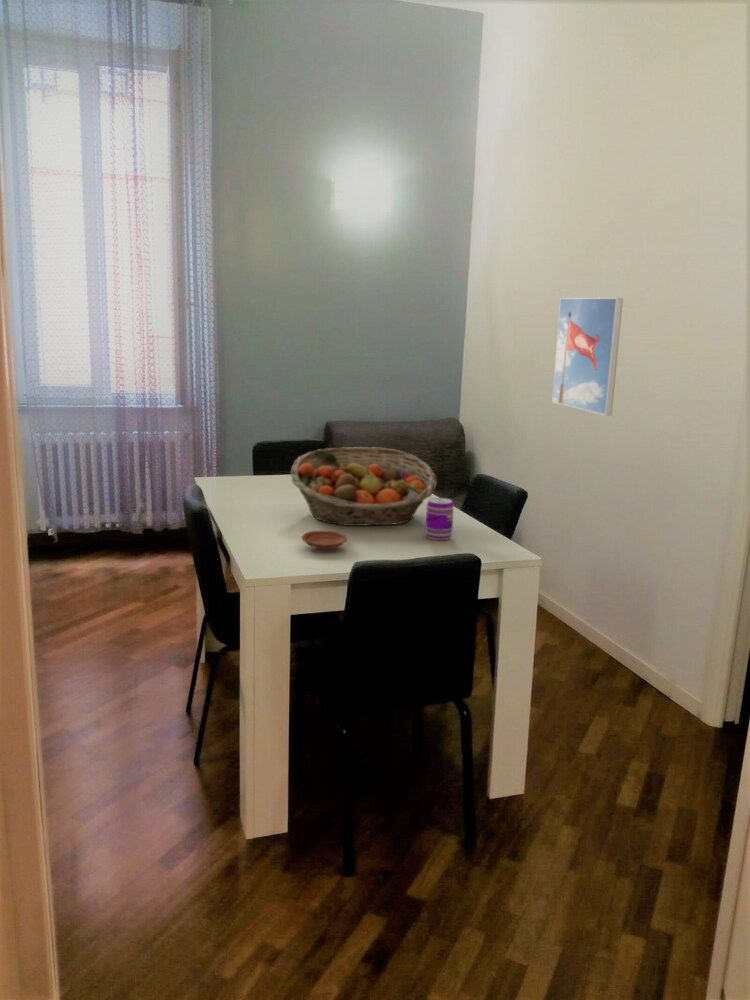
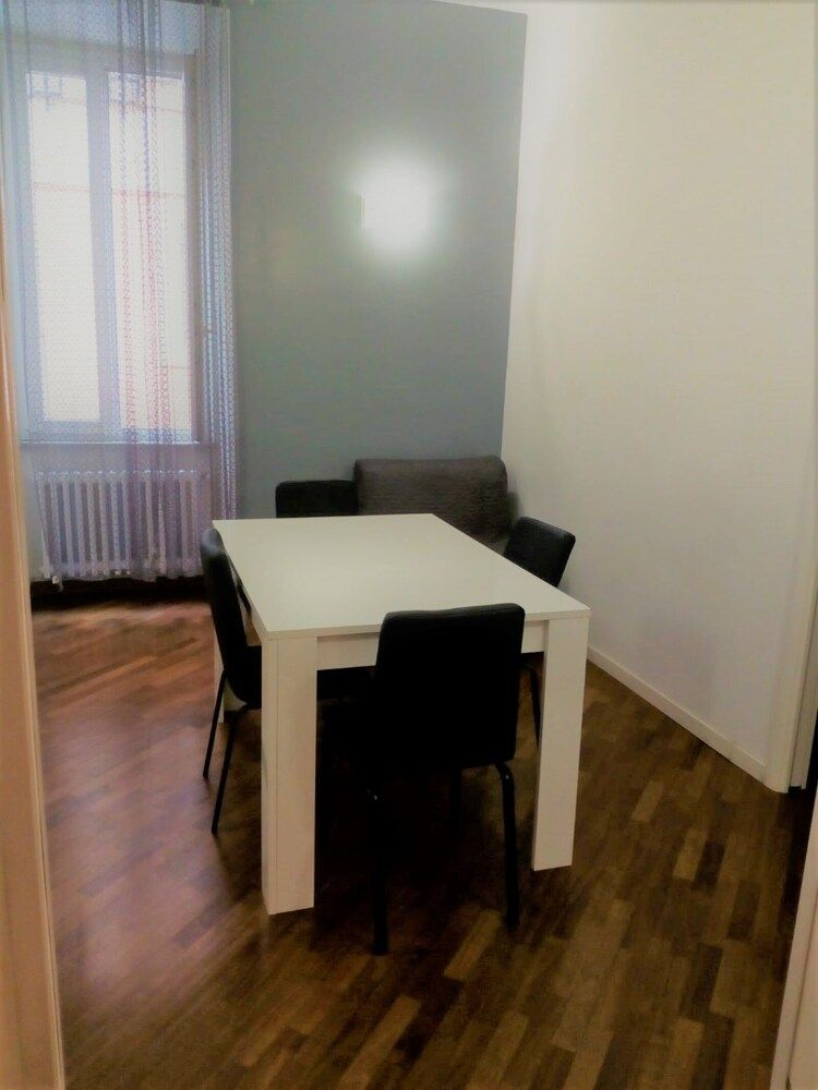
- plate (324, 541)
- beverage can (439, 518)
- fruit basket (363, 485)
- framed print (584, 354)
